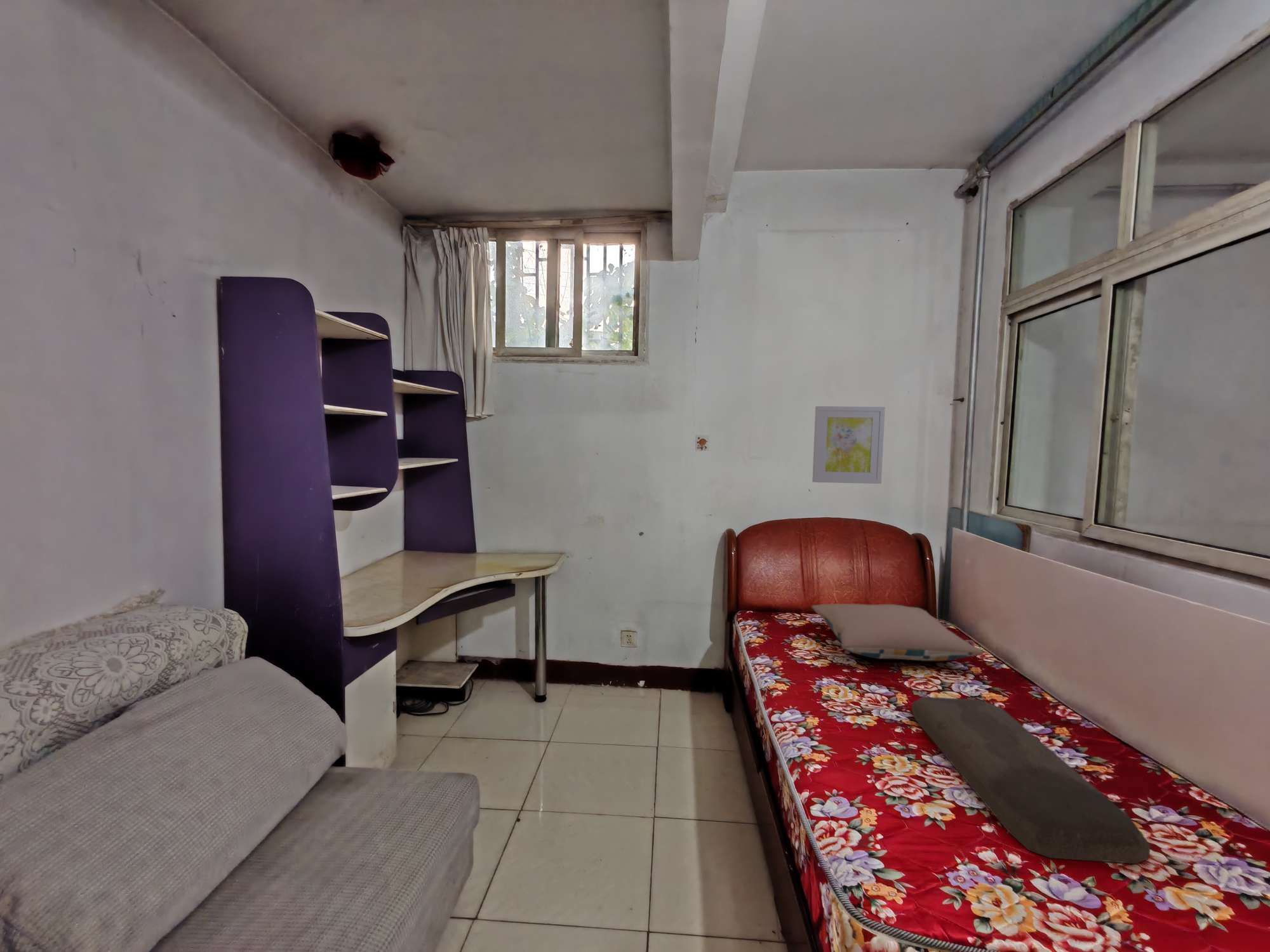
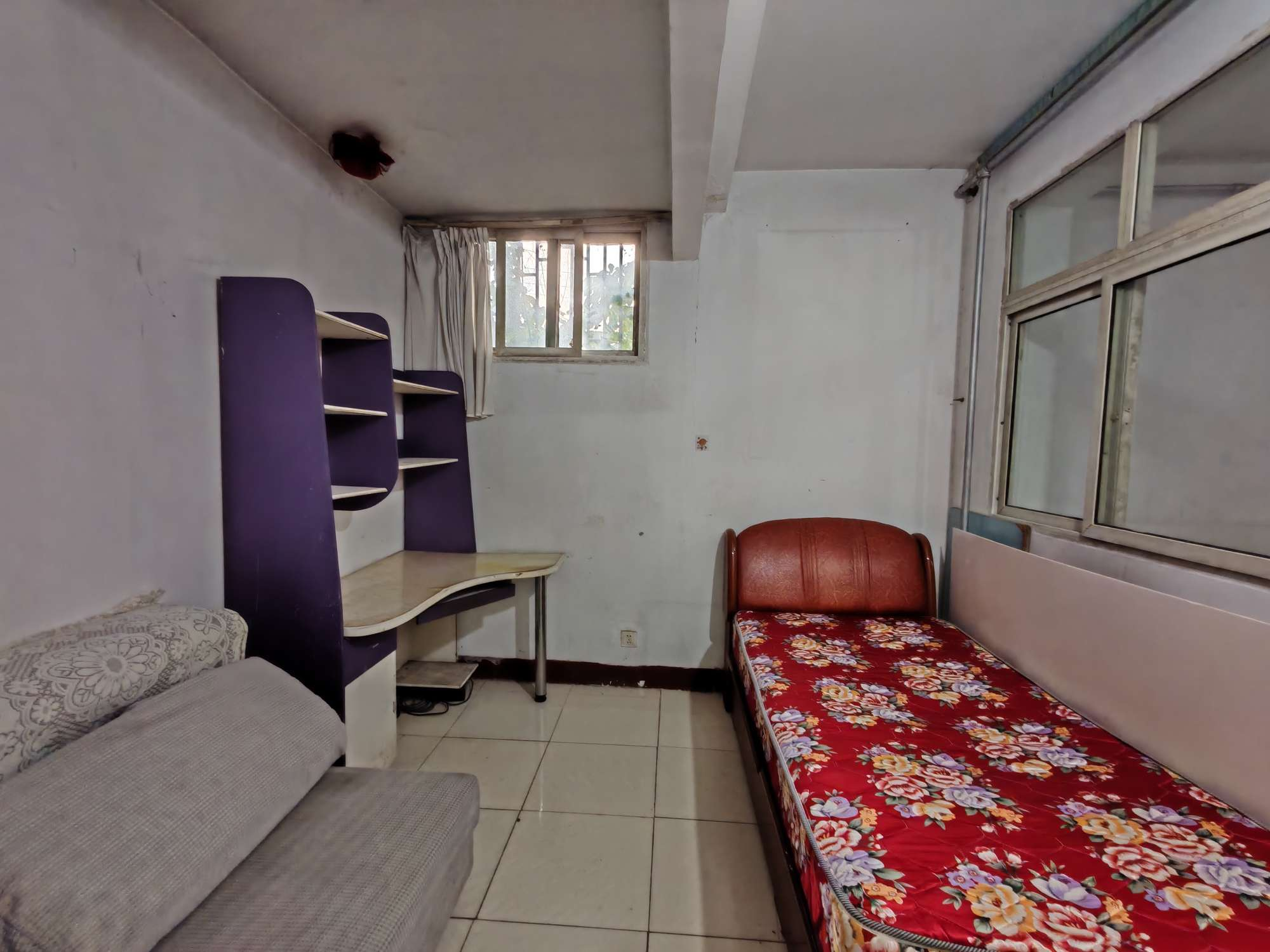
- cushion (1007, 759)
- wall art (848, 445)
- pillow (888, 630)
